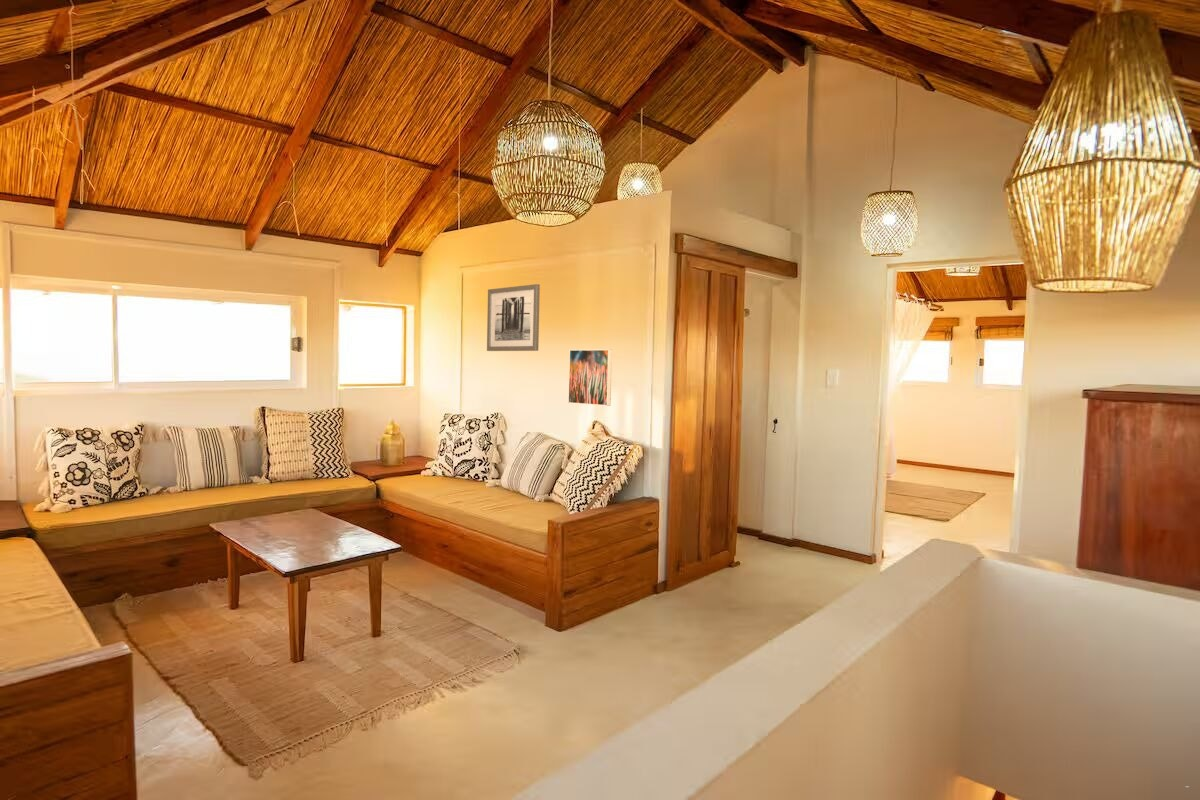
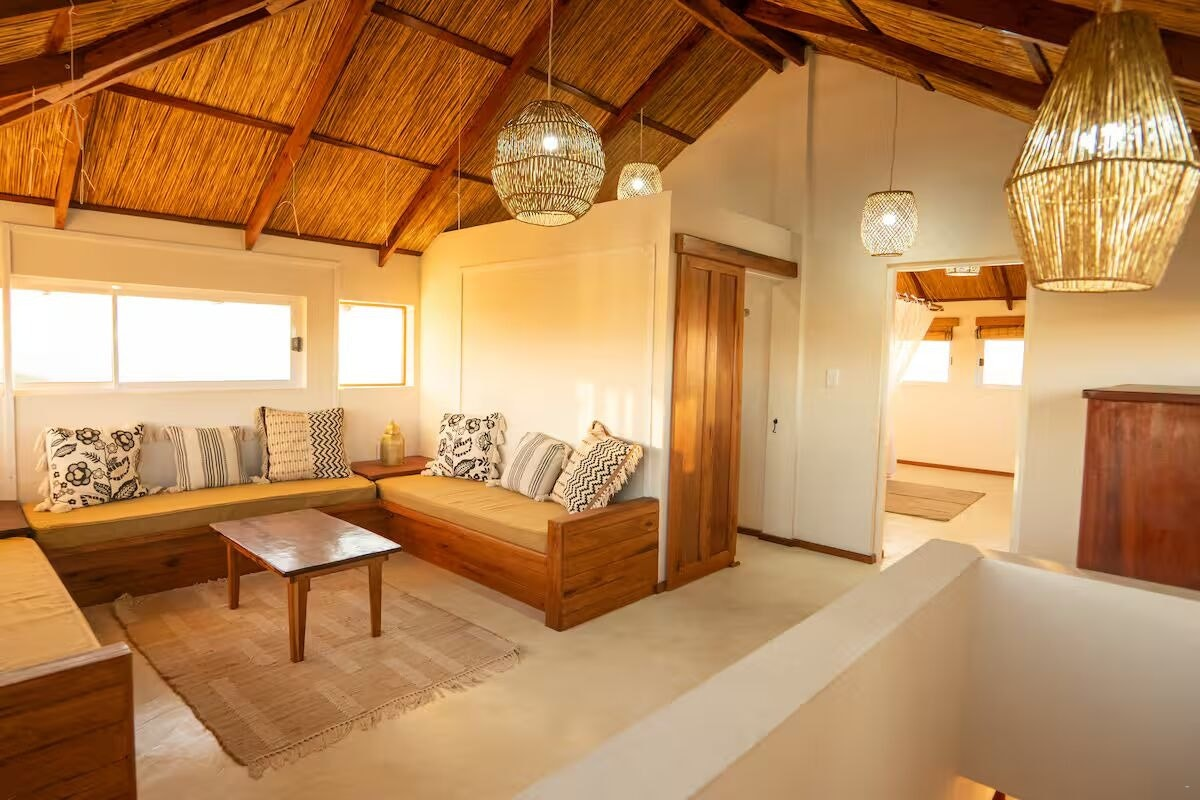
- wall art (512, 319)
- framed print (589, 377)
